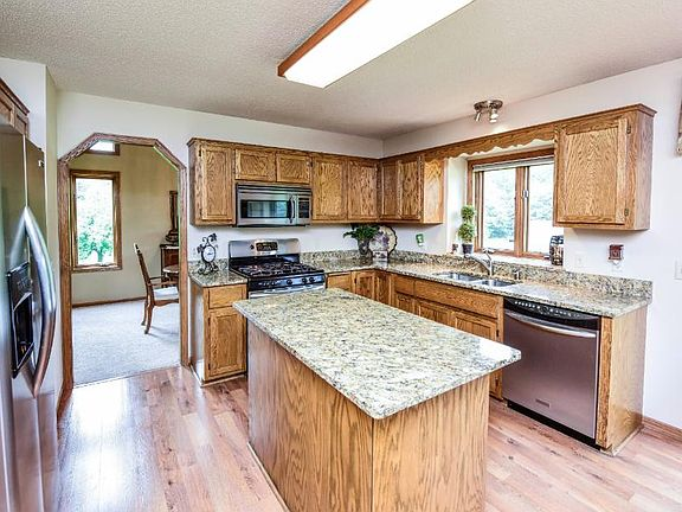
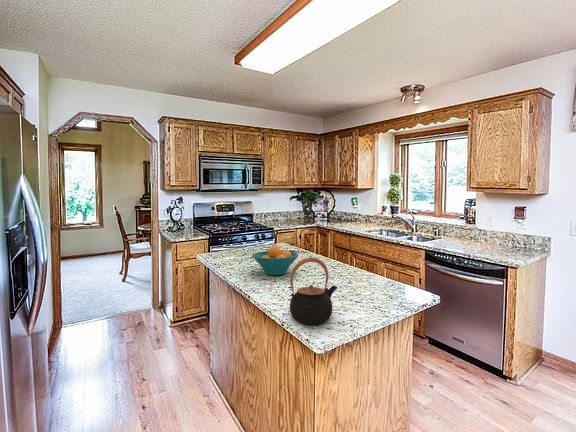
+ teapot (314, 287)
+ fruit bowl (275, 259)
